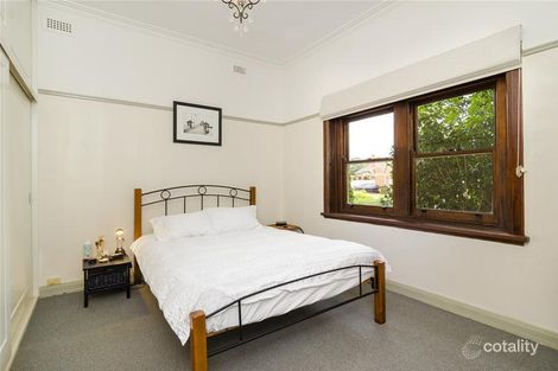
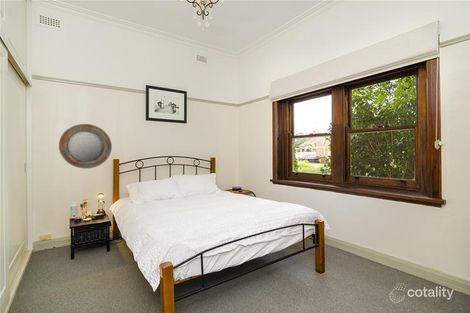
+ home mirror (86, 146)
